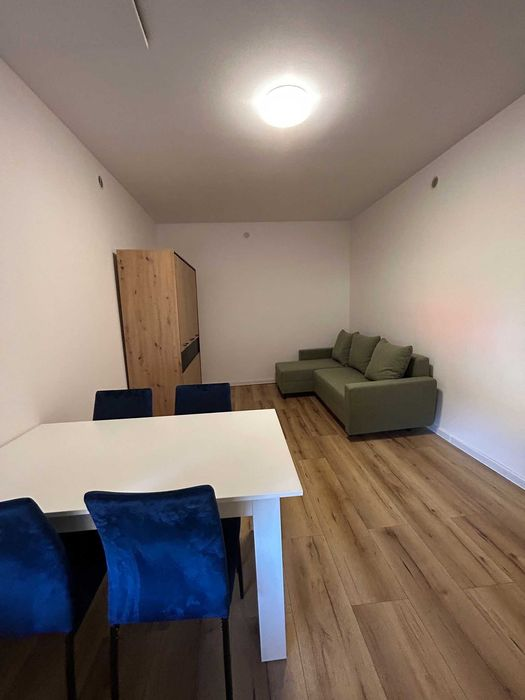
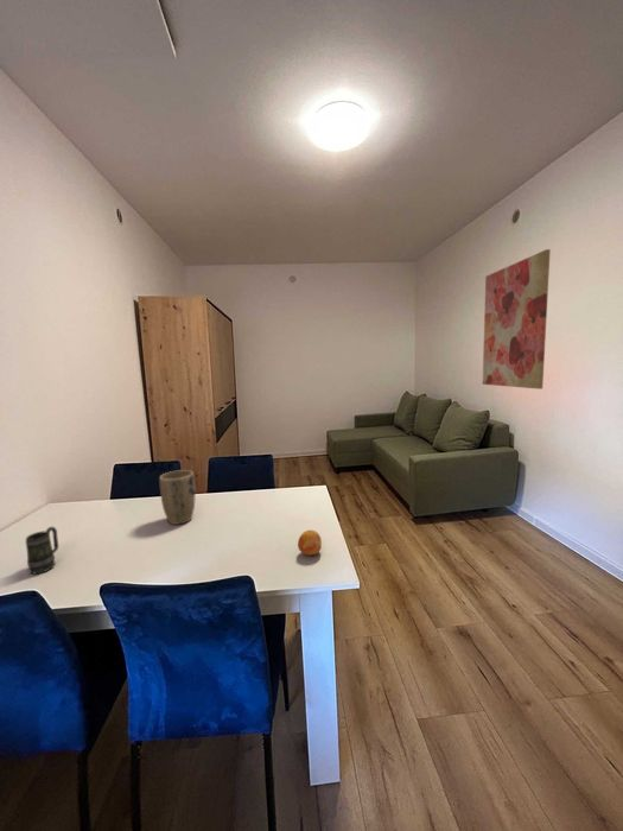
+ fruit (310, 541)
+ wall art (510, 326)
+ mug (44, 548)
+ plant pot (178, 496)
